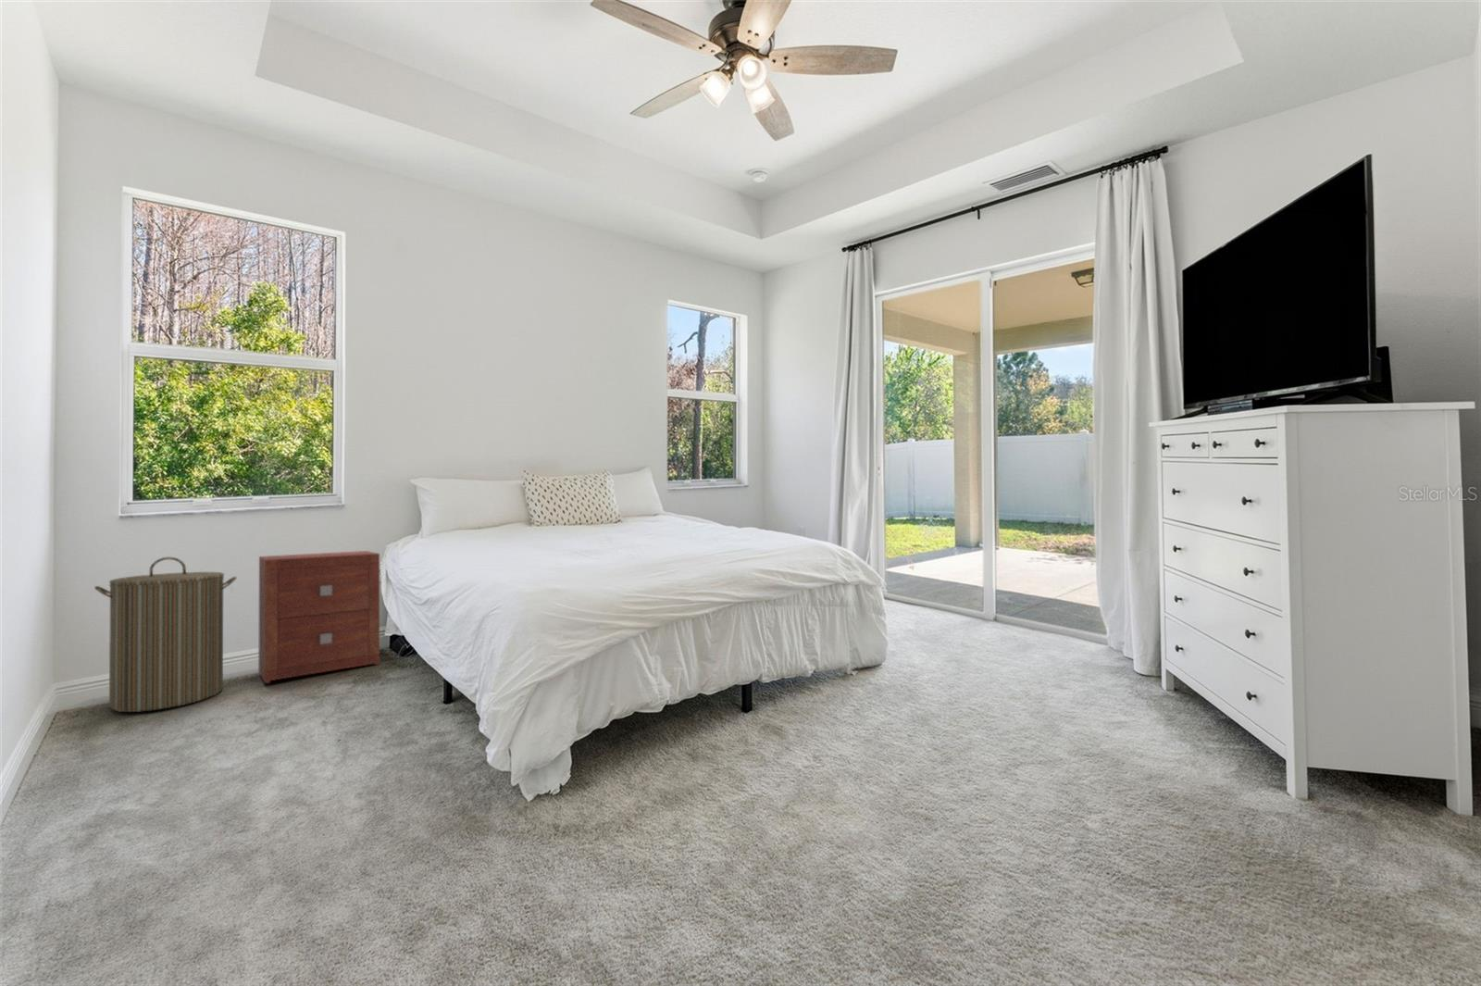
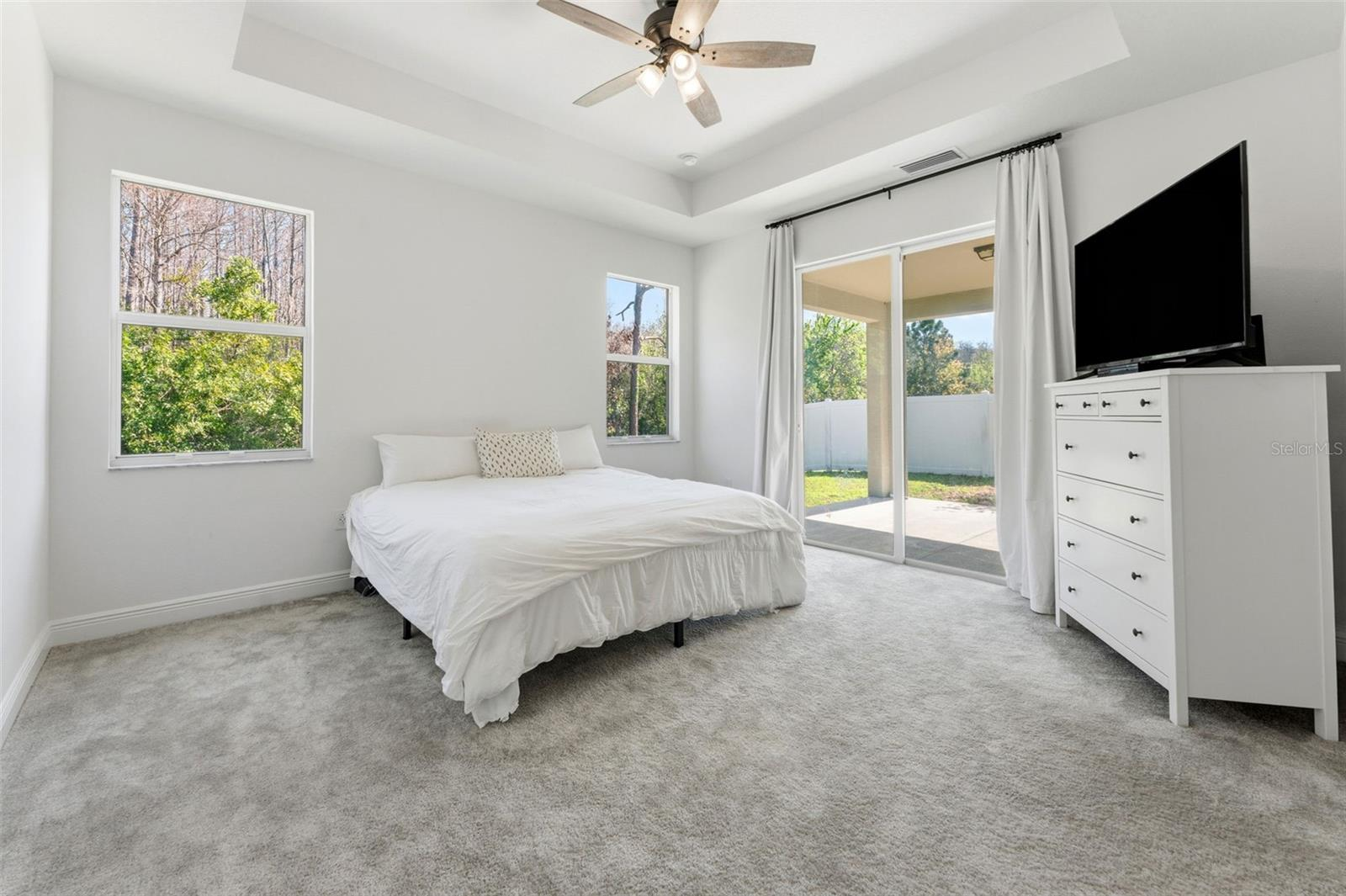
- nightstand (320, 611)
- laundry hamper (168, 627)
